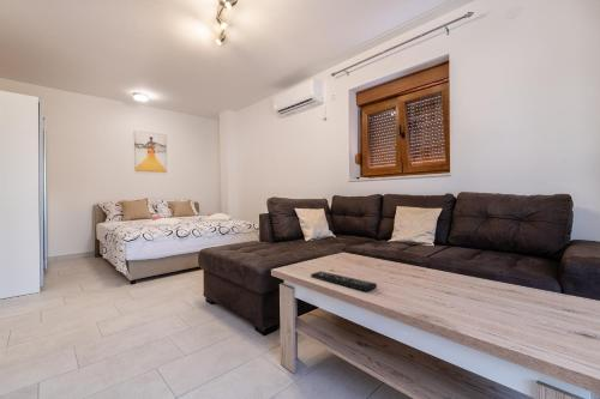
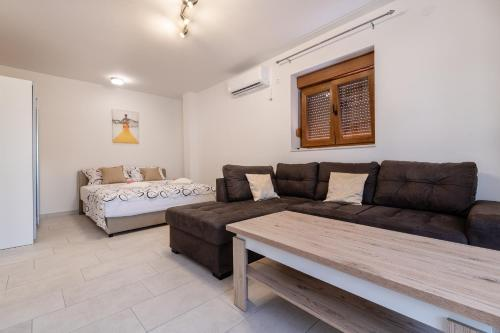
- remote control (341, 279)
